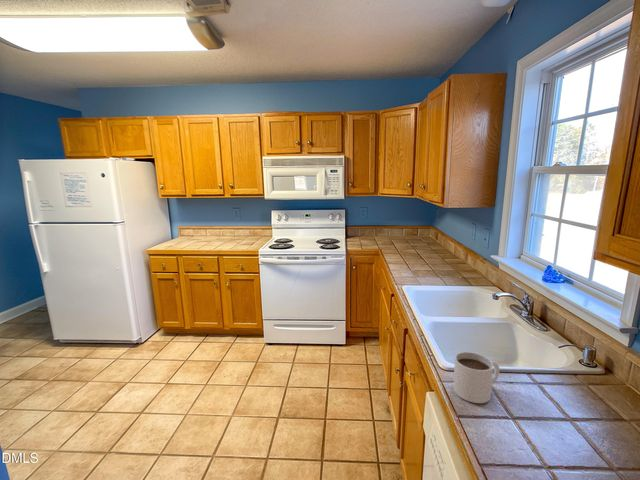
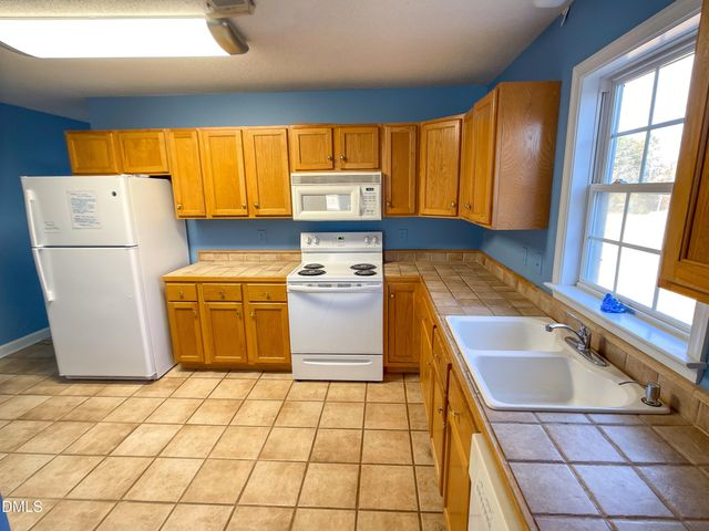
- mug (478, 375)
